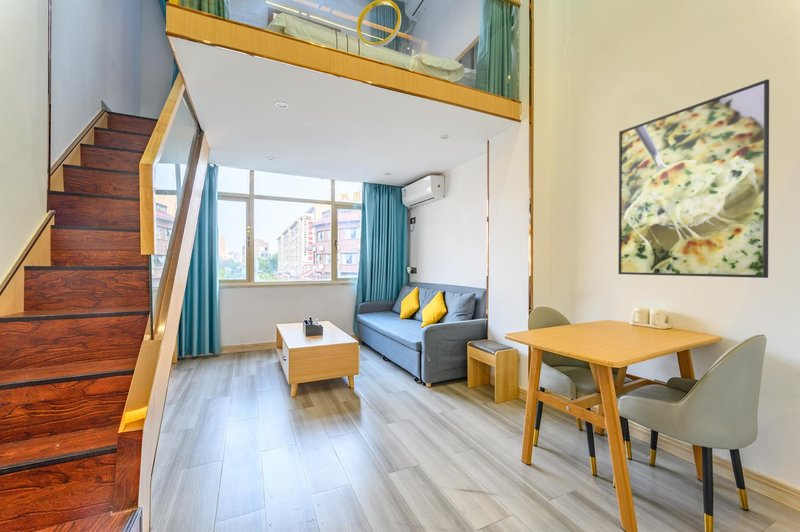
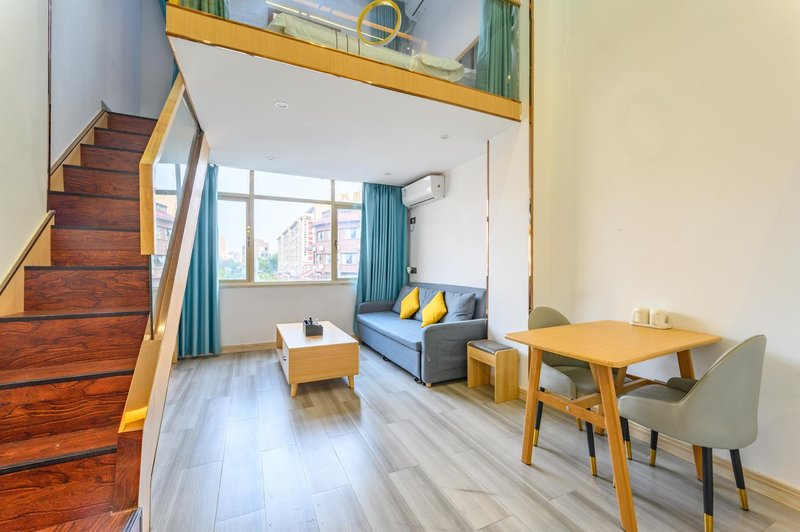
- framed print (681, 192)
